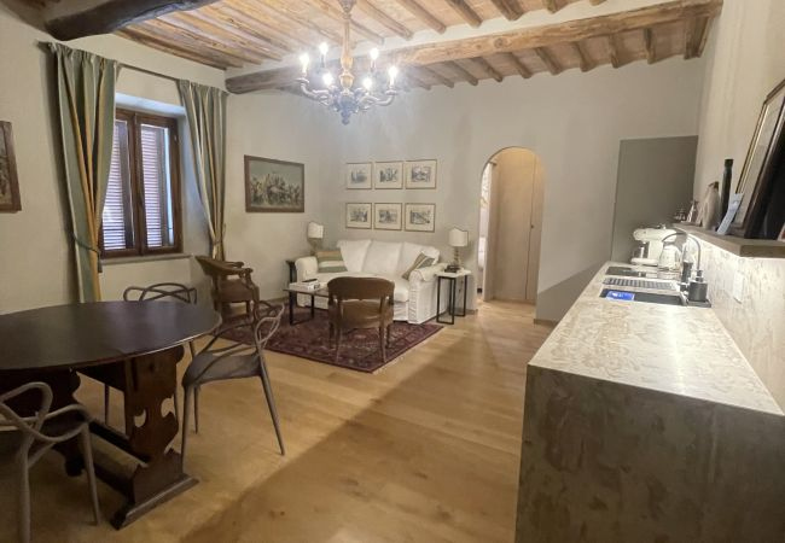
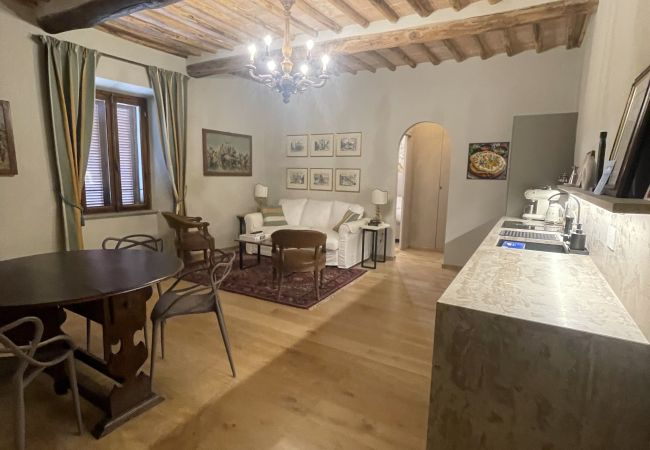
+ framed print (487, 161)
